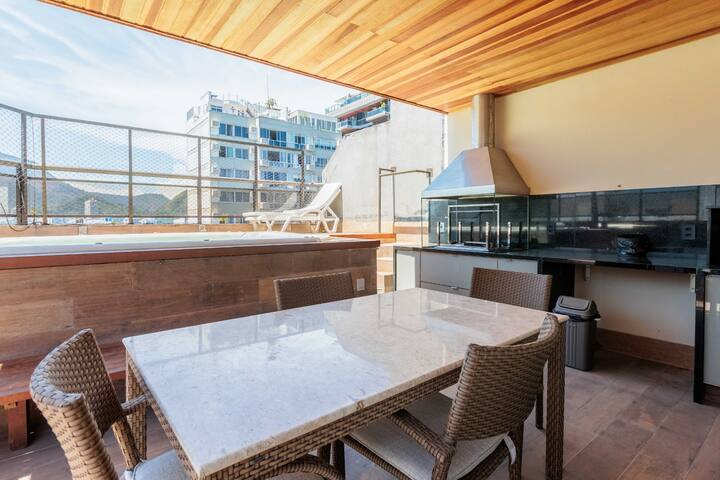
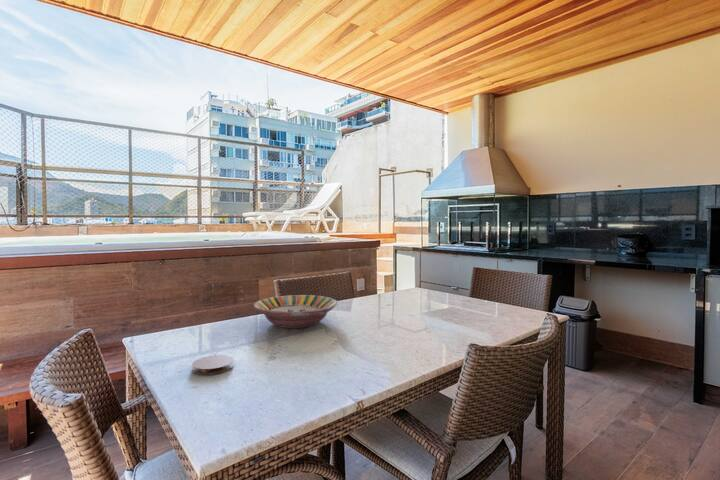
+ coaster (213, 364)
+ serving bowl (296, 312)
